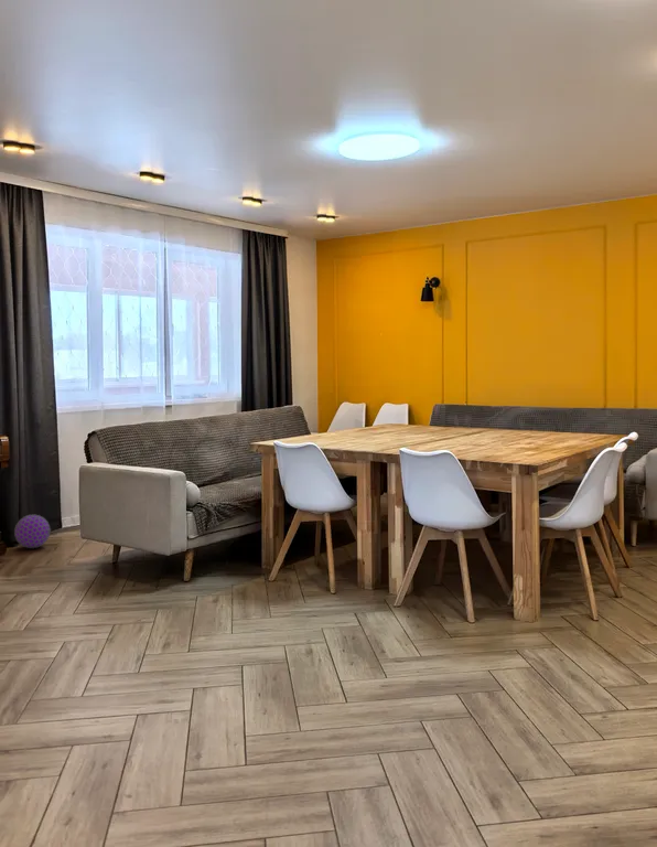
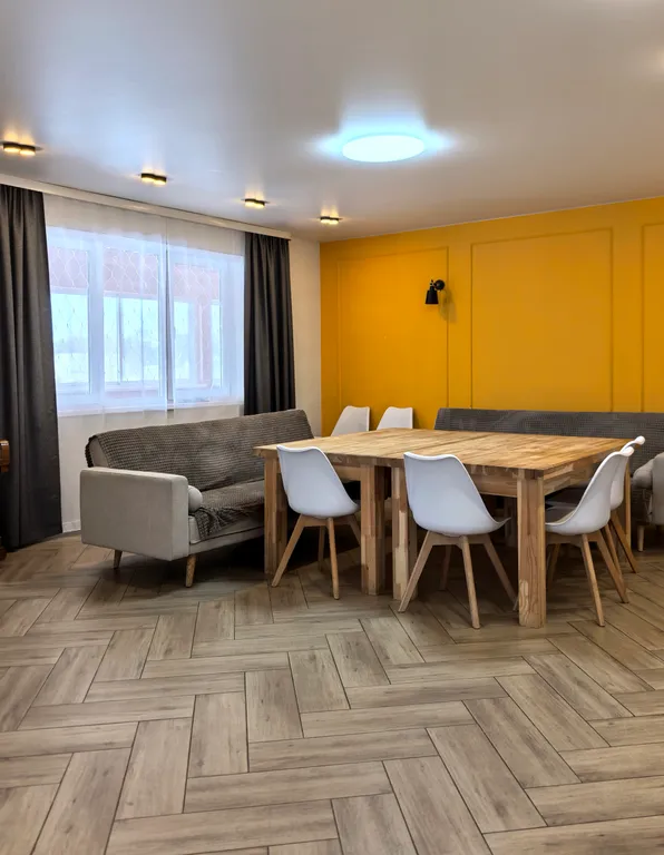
- ball (32, 530)
